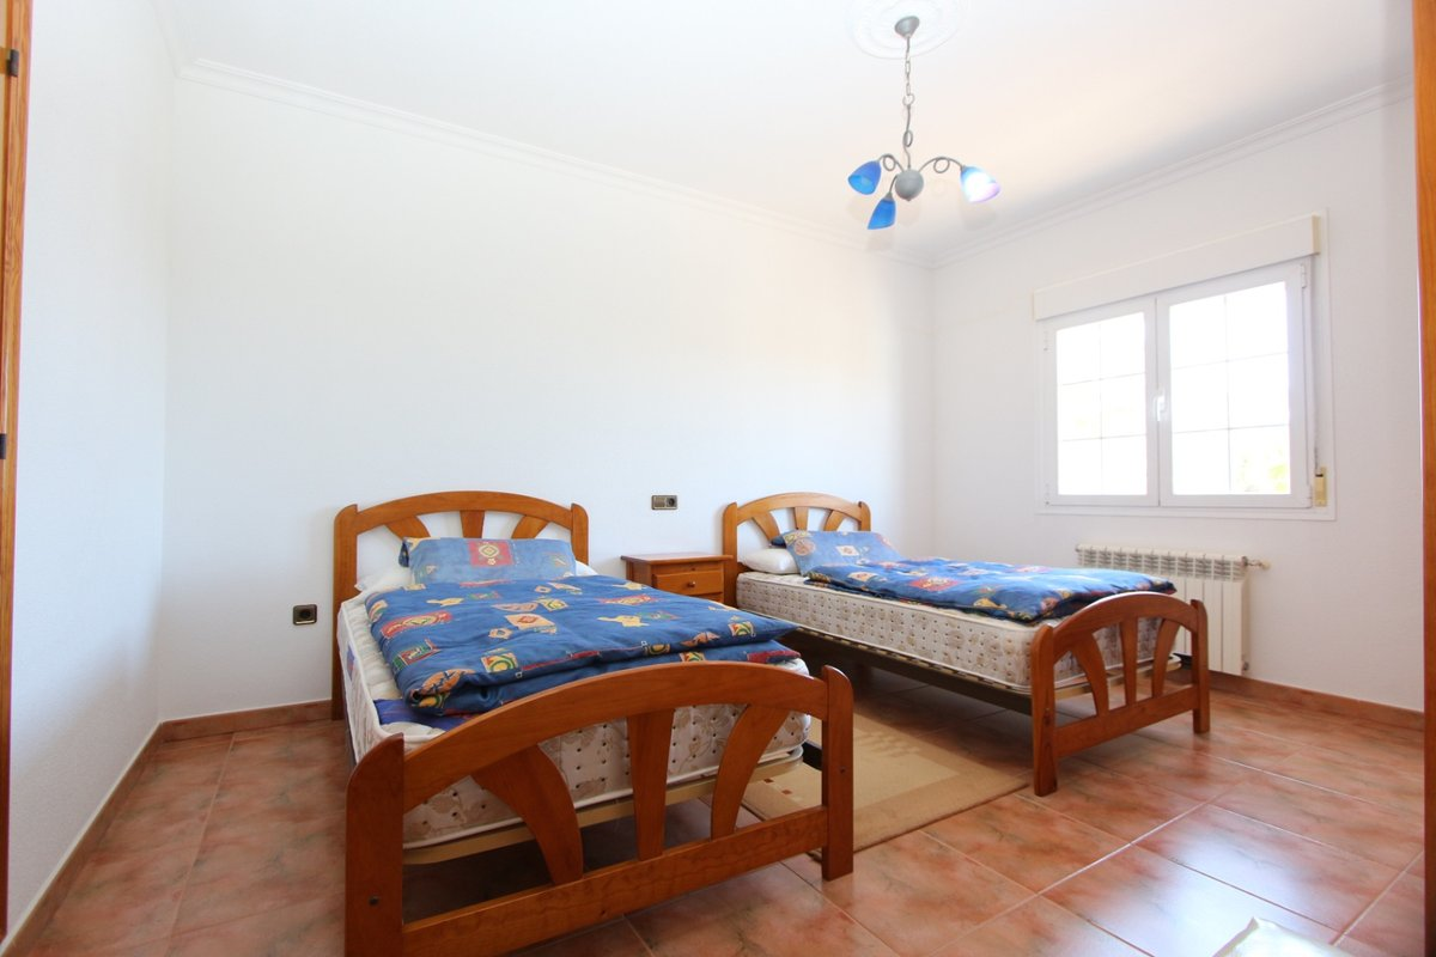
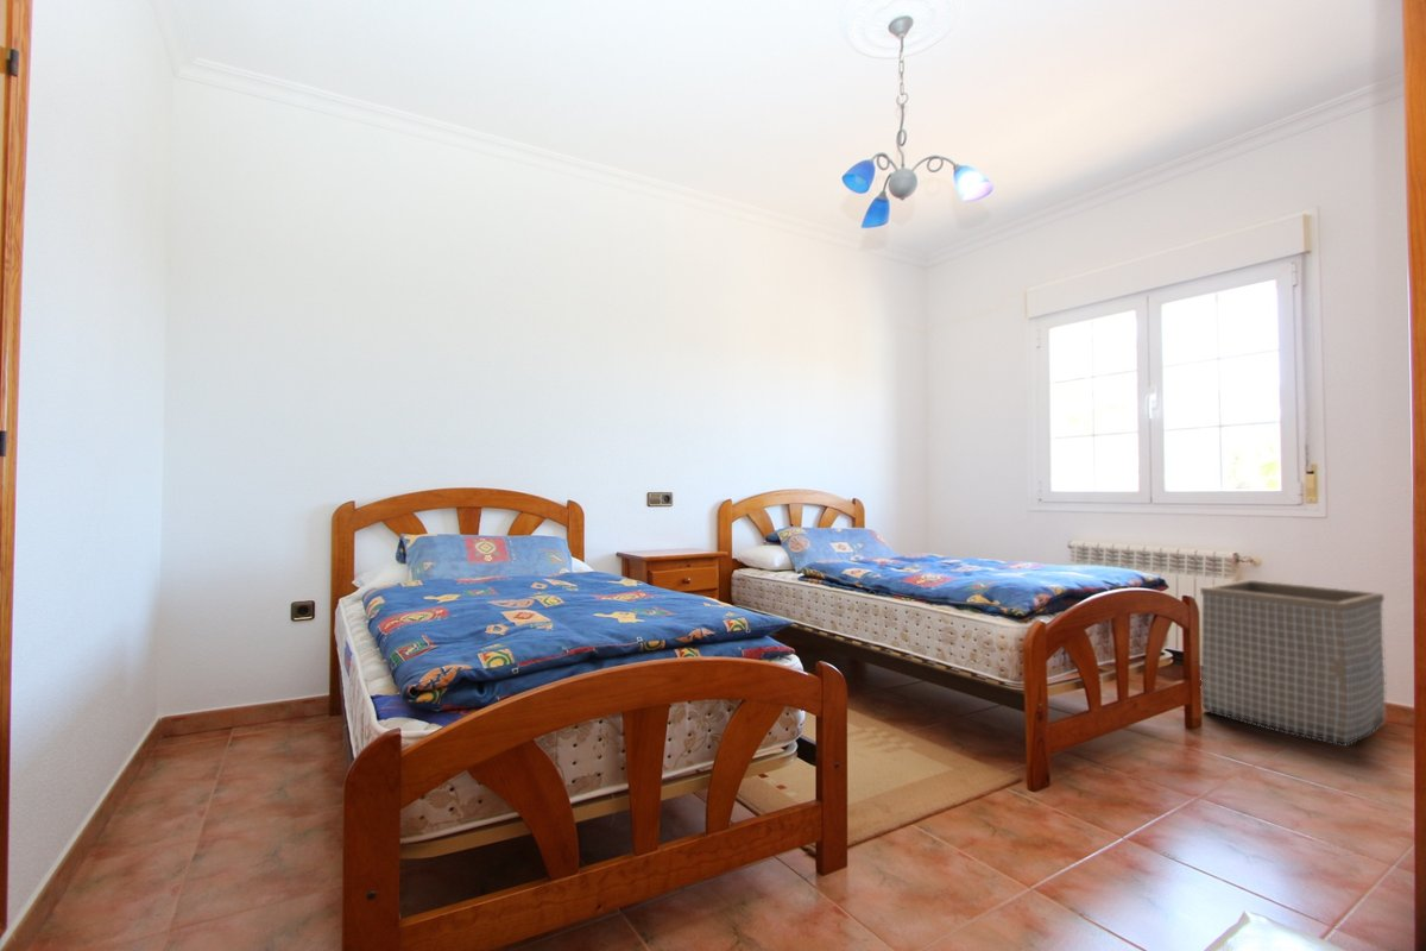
+ laundry basket (1289, 653)
